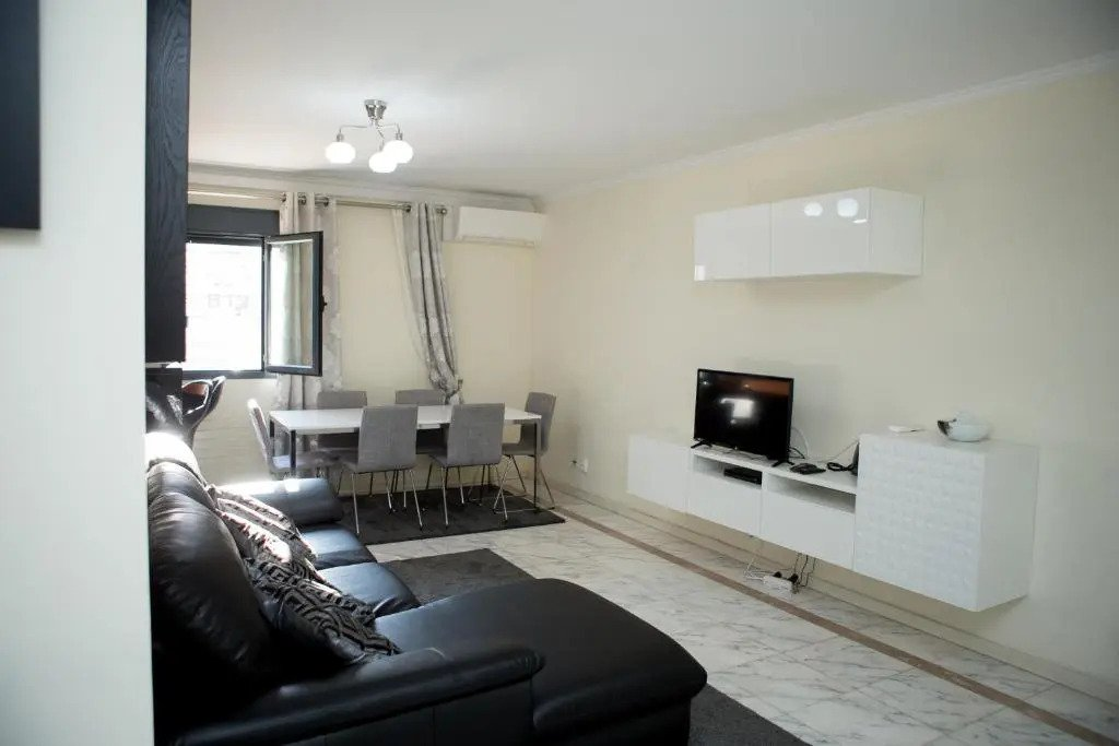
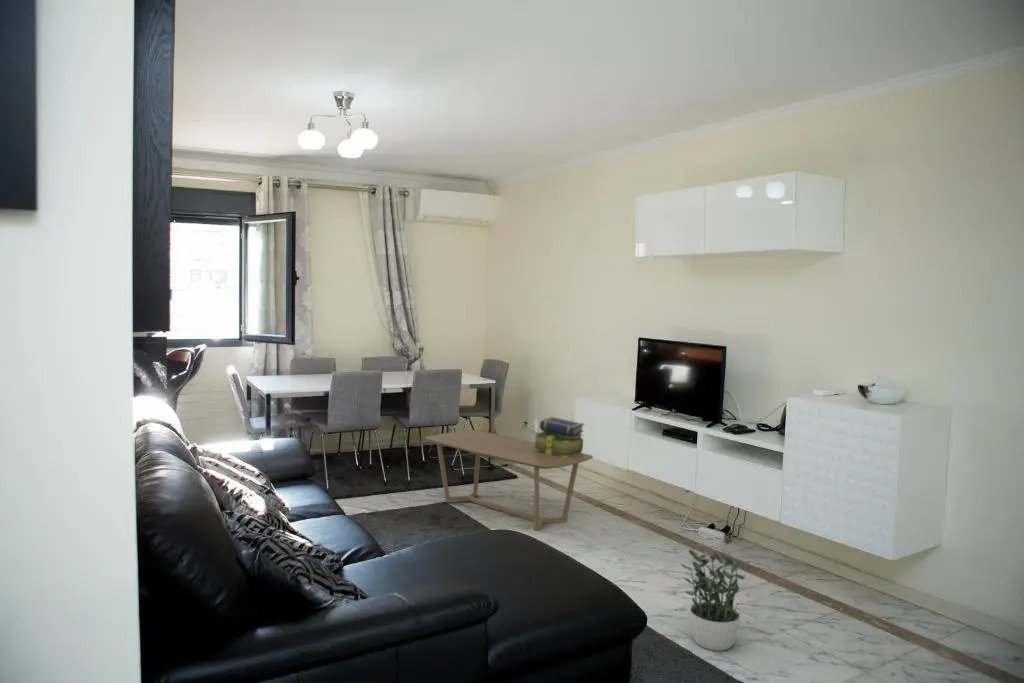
+ coffee table (509, 461)
+ stack of books (560, 435)
+ potted plant (714, 597)
